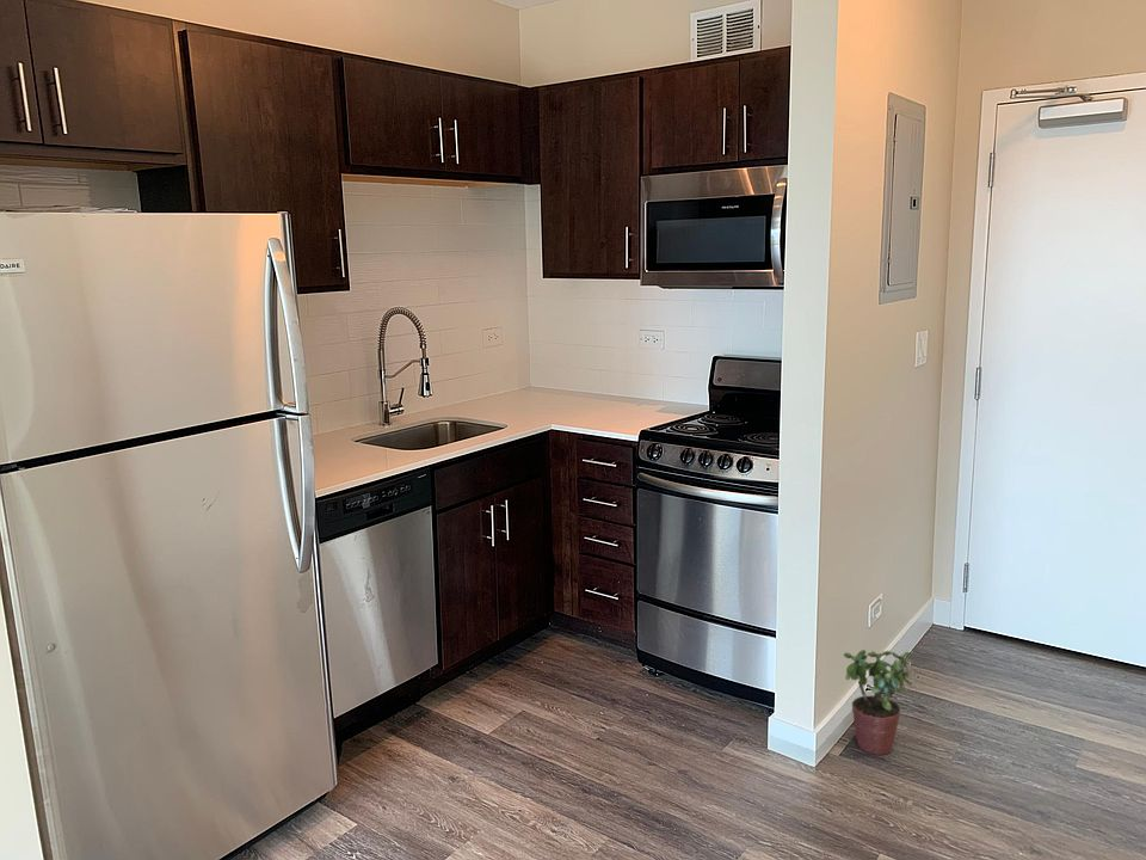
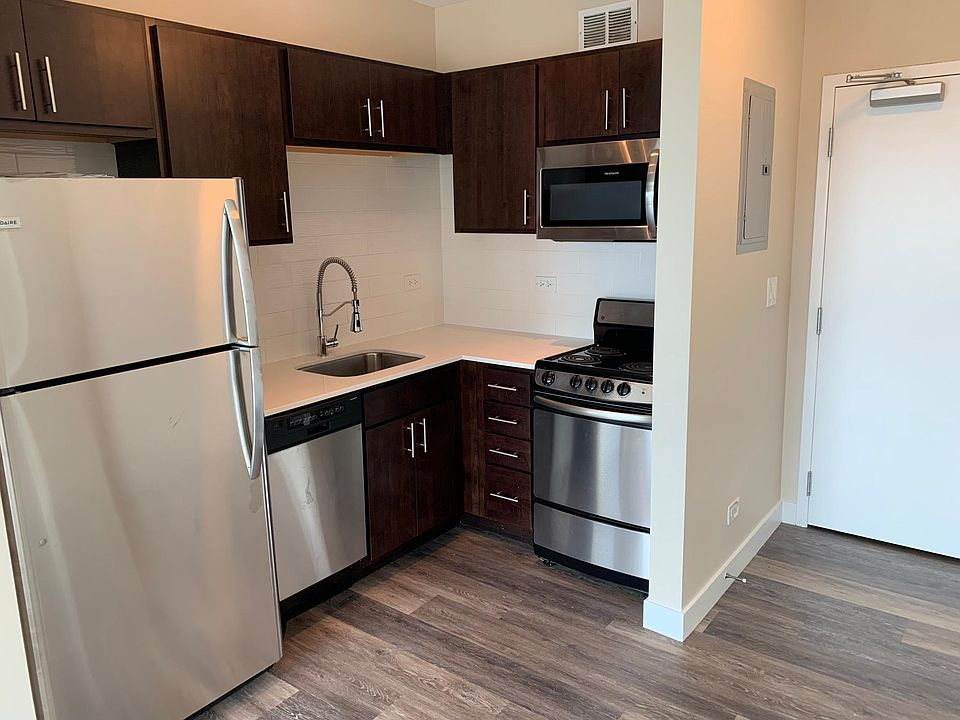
- potted plant (873, 698)
